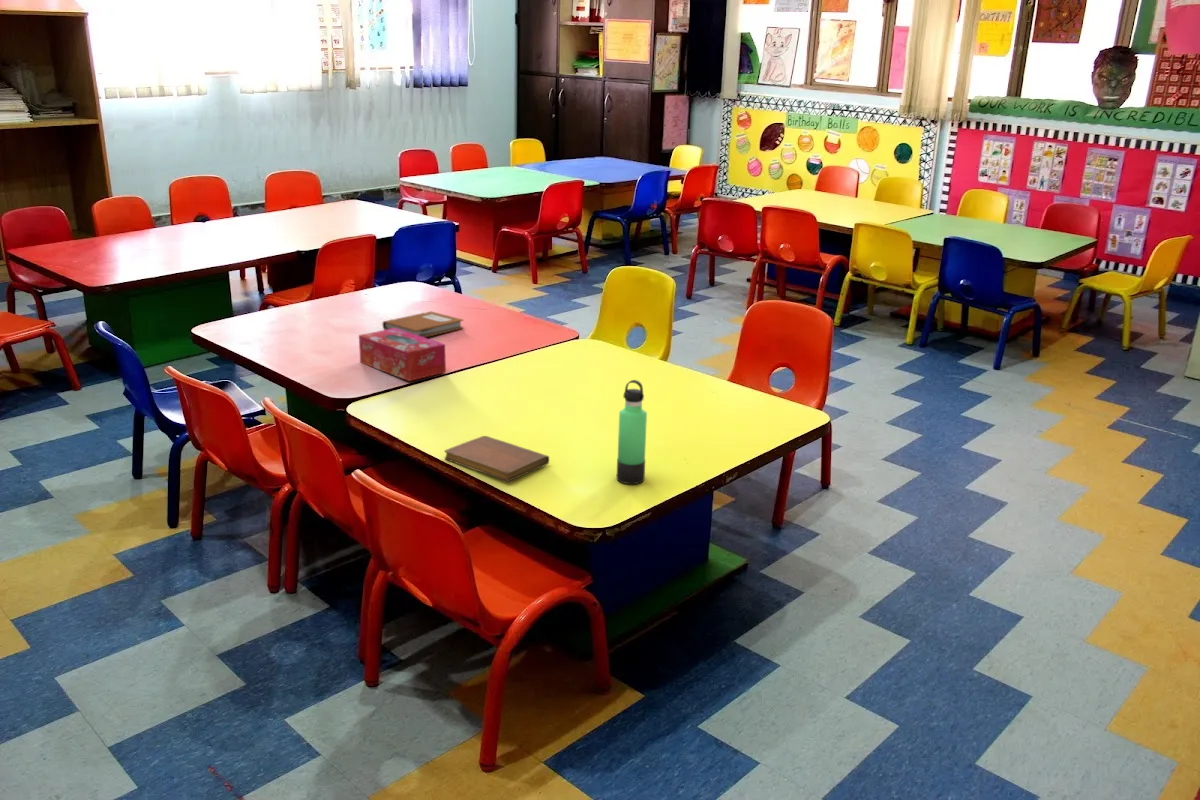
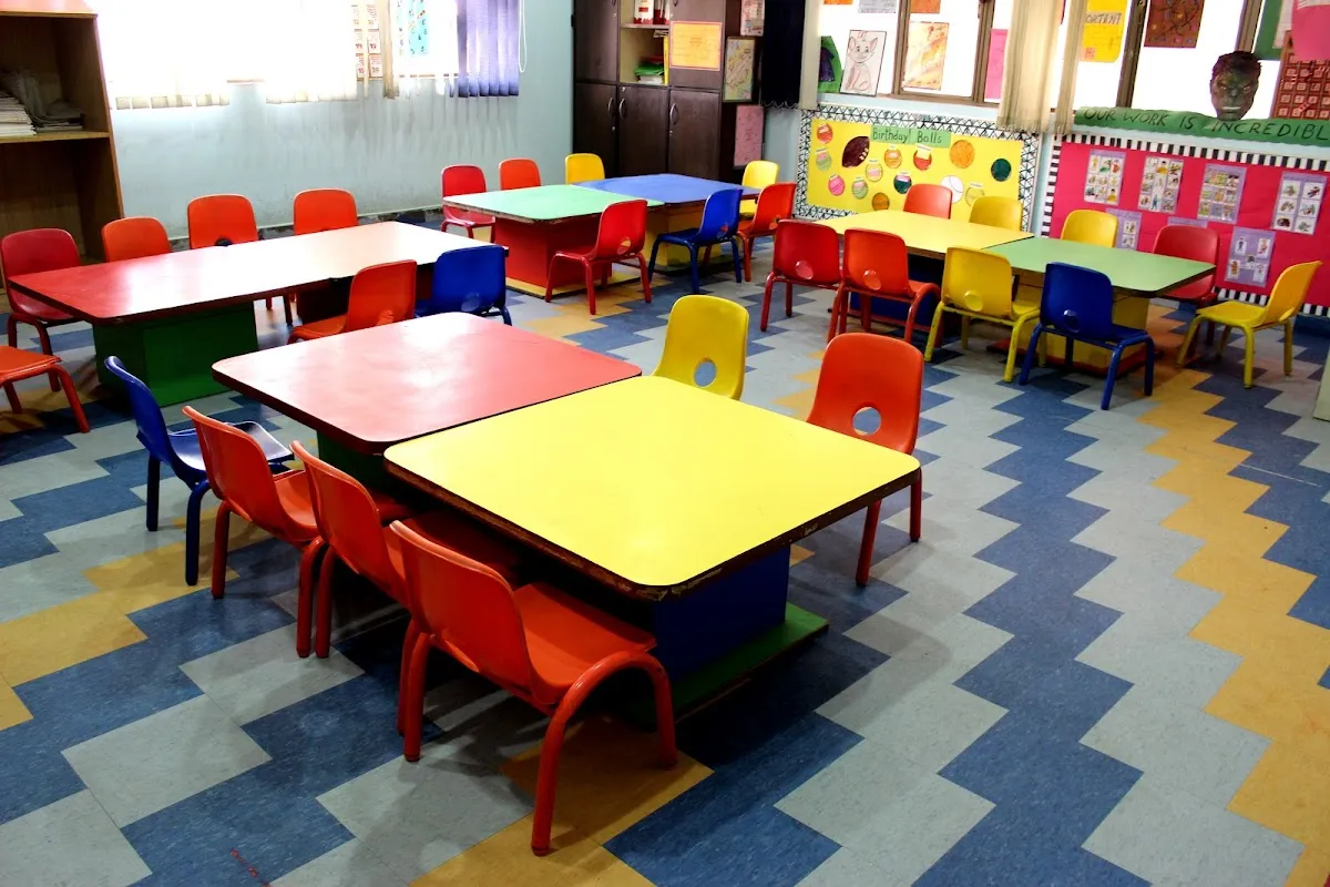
- tissue box (401, 353)
- notebook (496, 457)
- thermos bottle (632, 430)
- notebook (424, 324)
